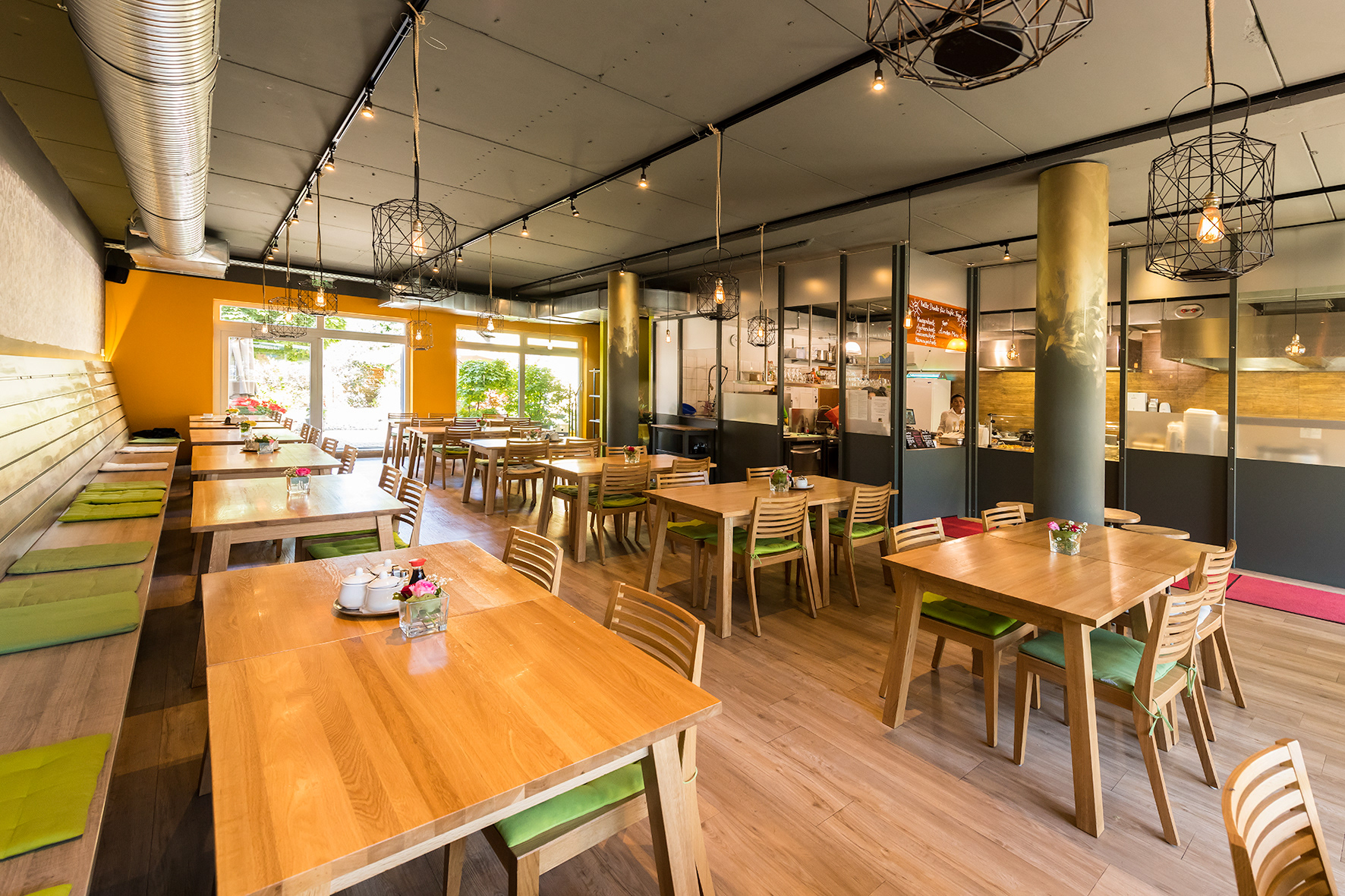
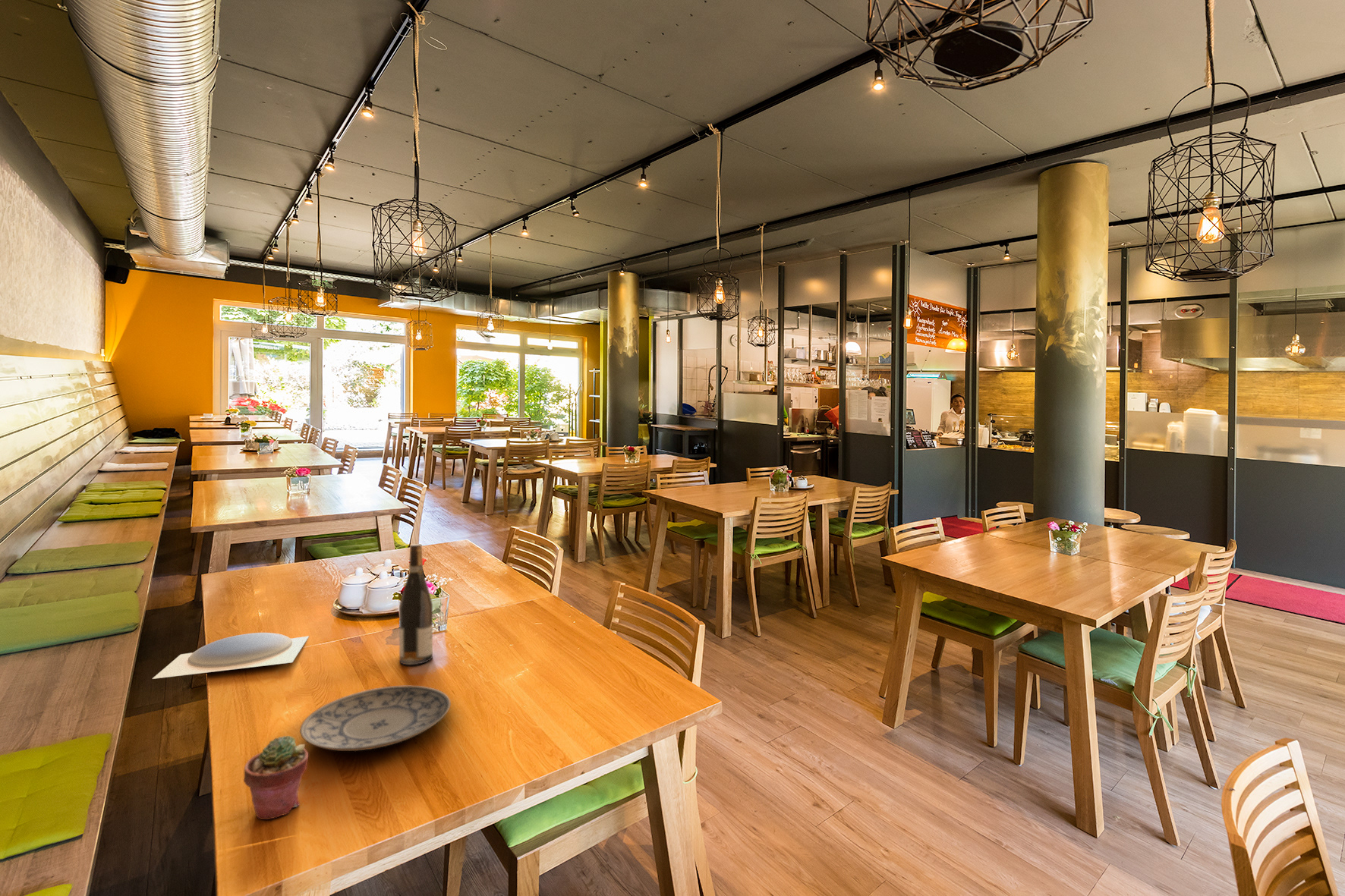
+ plate (242, 646)
+ plate (379, 720)
+ potted succulent (277, 773)
+ wine bottle (416, 602)
